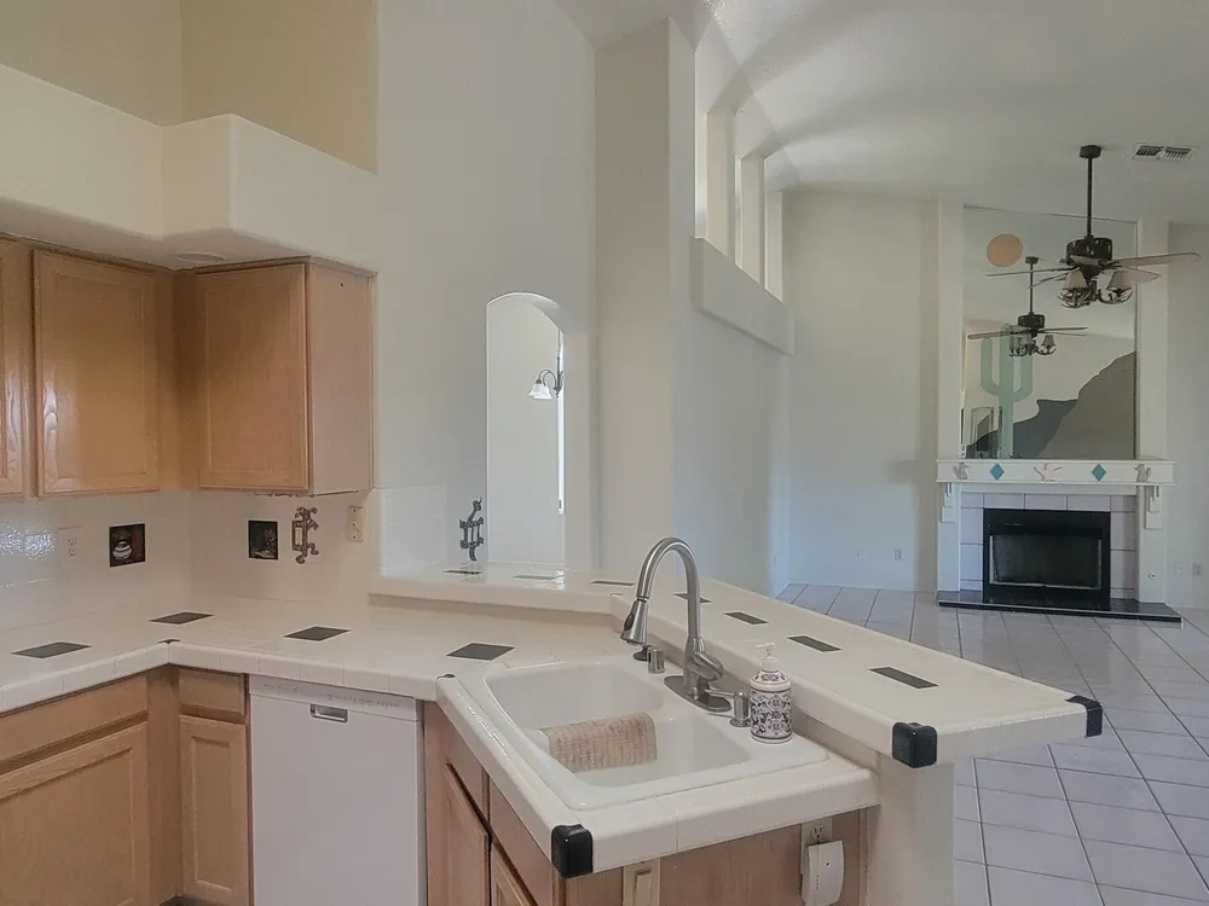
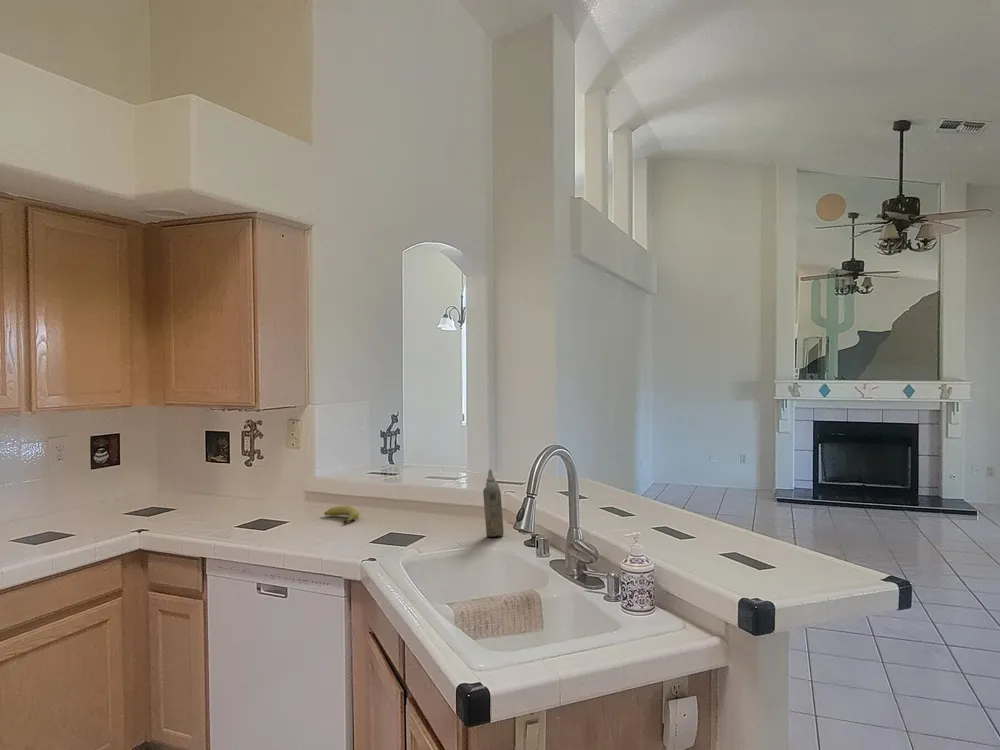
+ aerosol can (493, 502)
+ fruit (344, 513)
